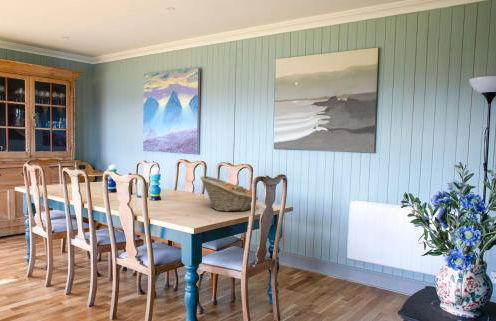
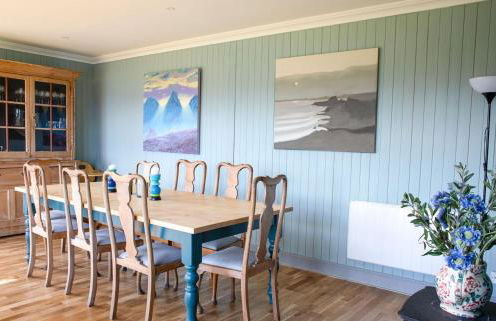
- fruit basket (228, 192)
